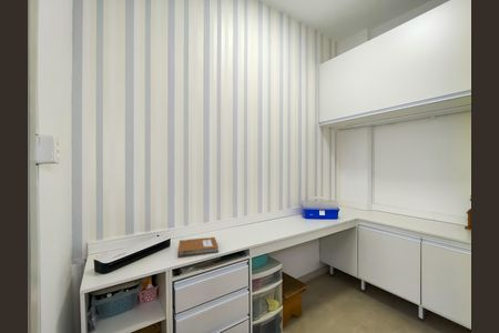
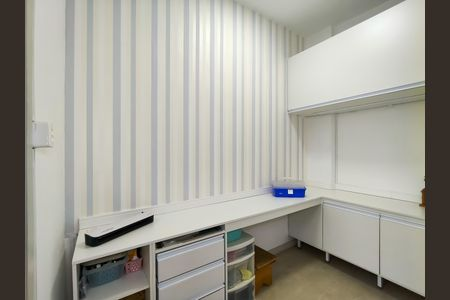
- notebook (198, 245)
